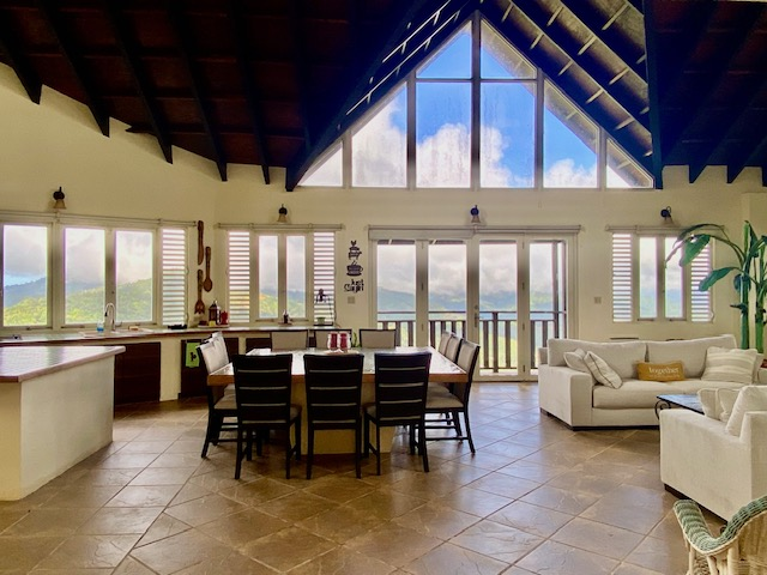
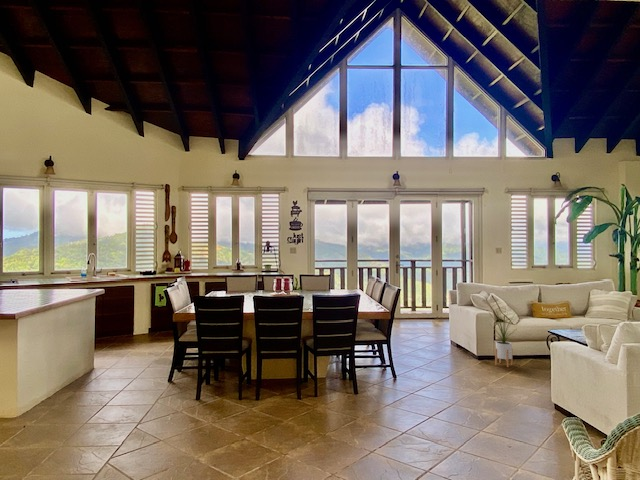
+ house plant (503, 335)
